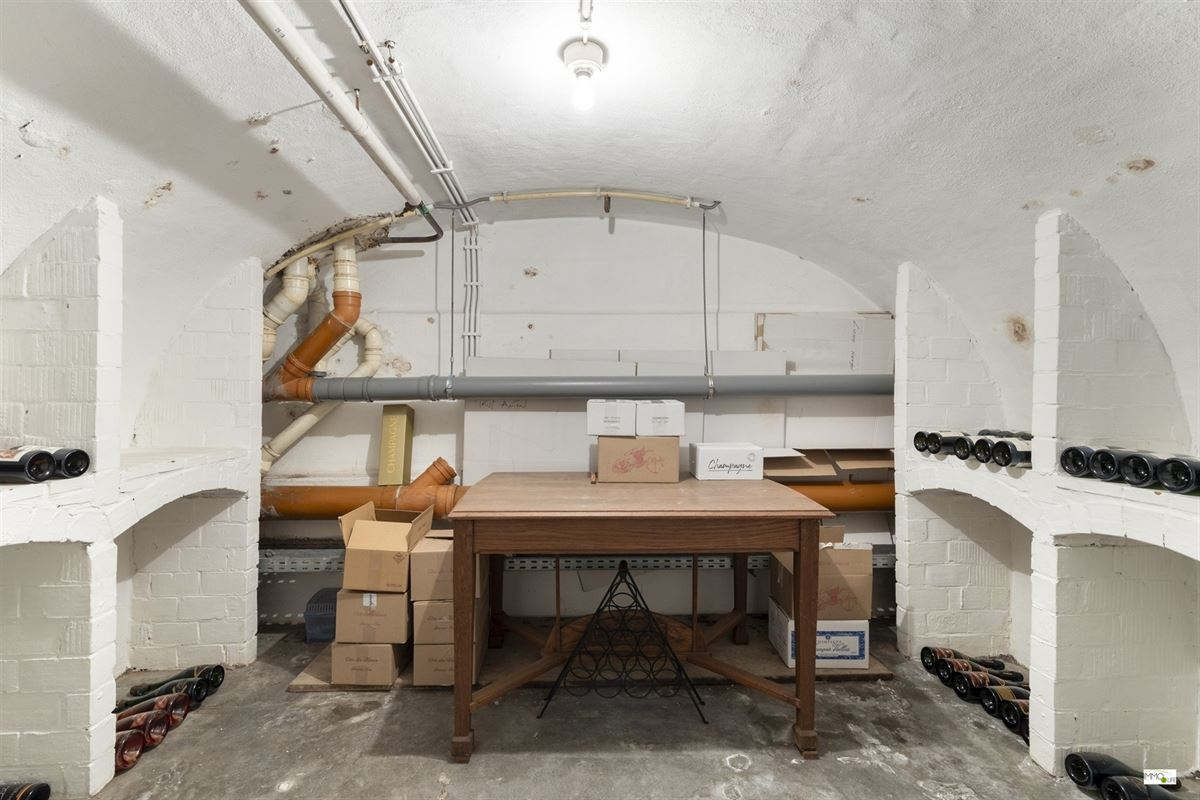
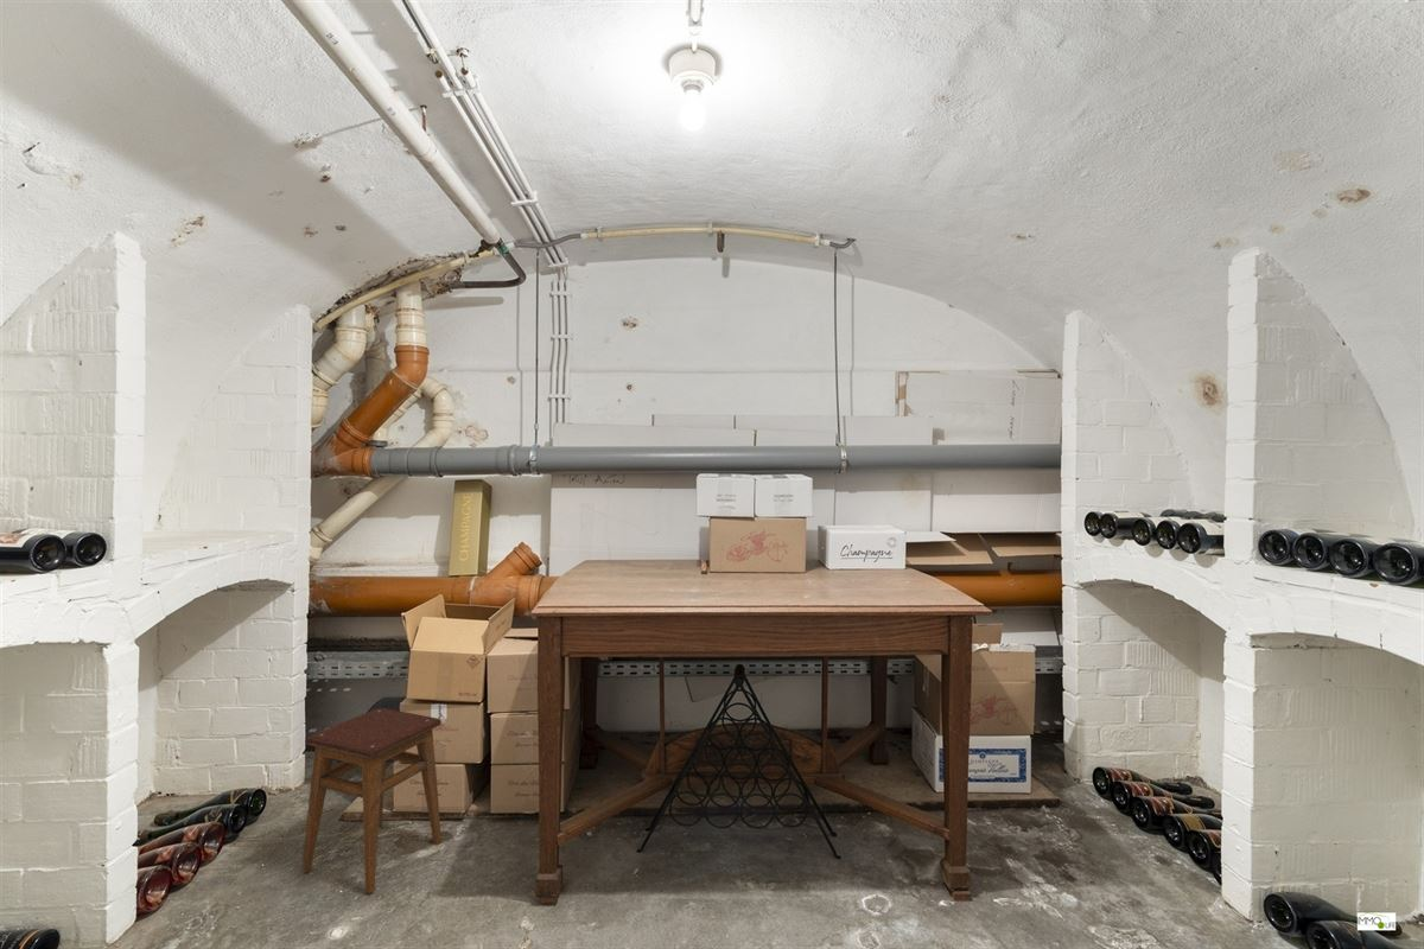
+ stool (375, 791)
